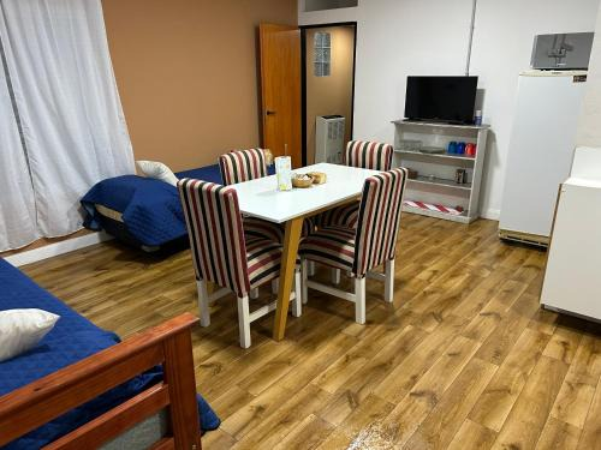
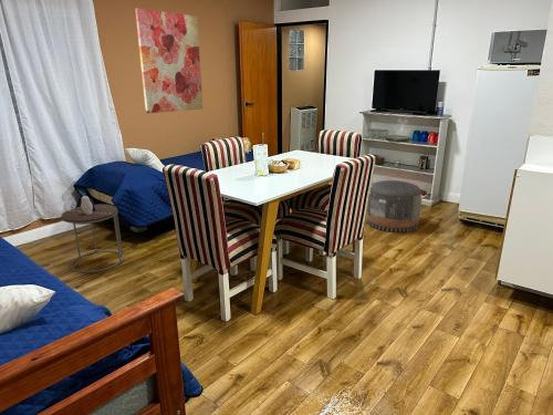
+ side table (93, 229)
+ wall art (171, 63)
+ pouf (394, 203)
